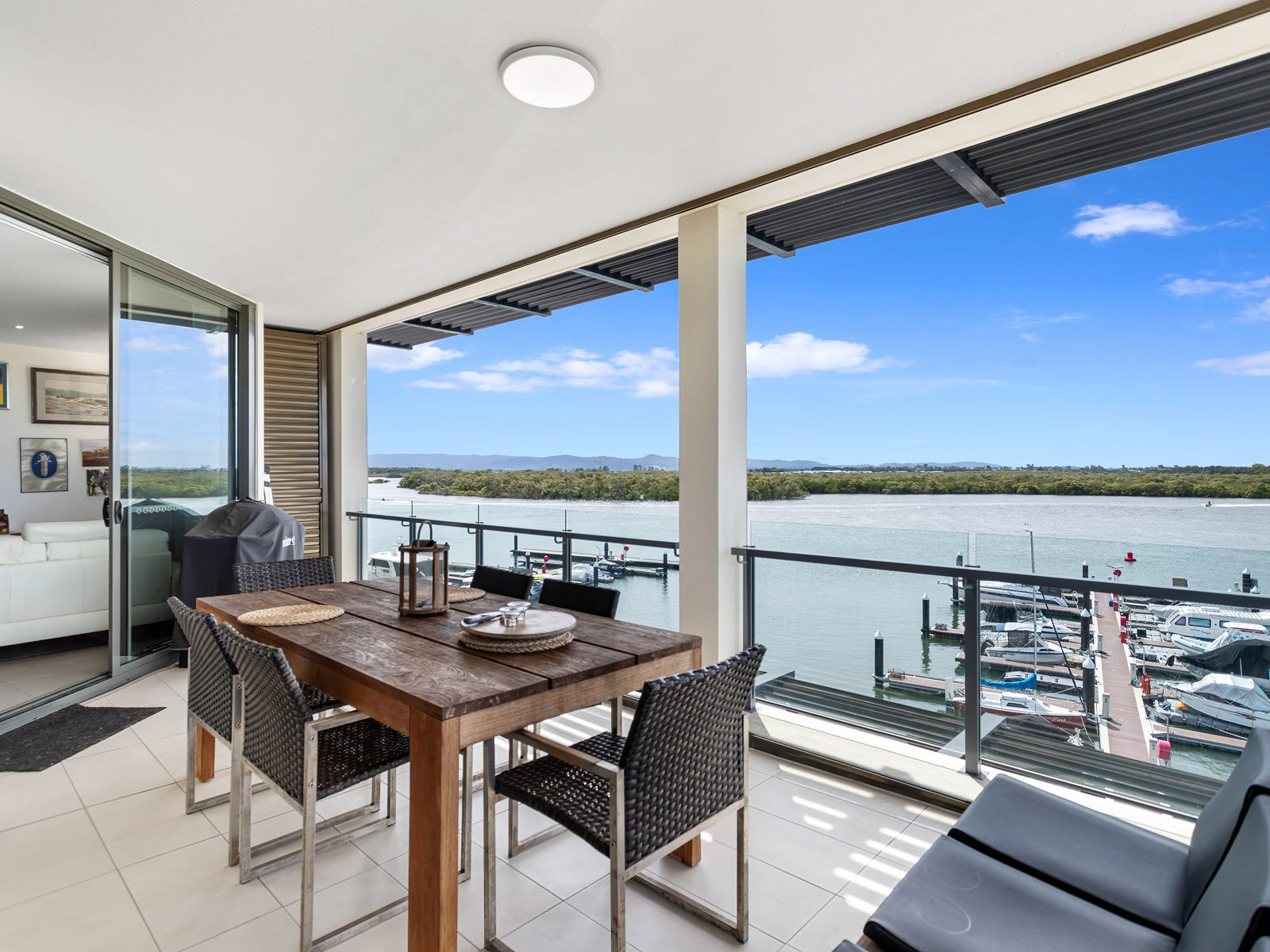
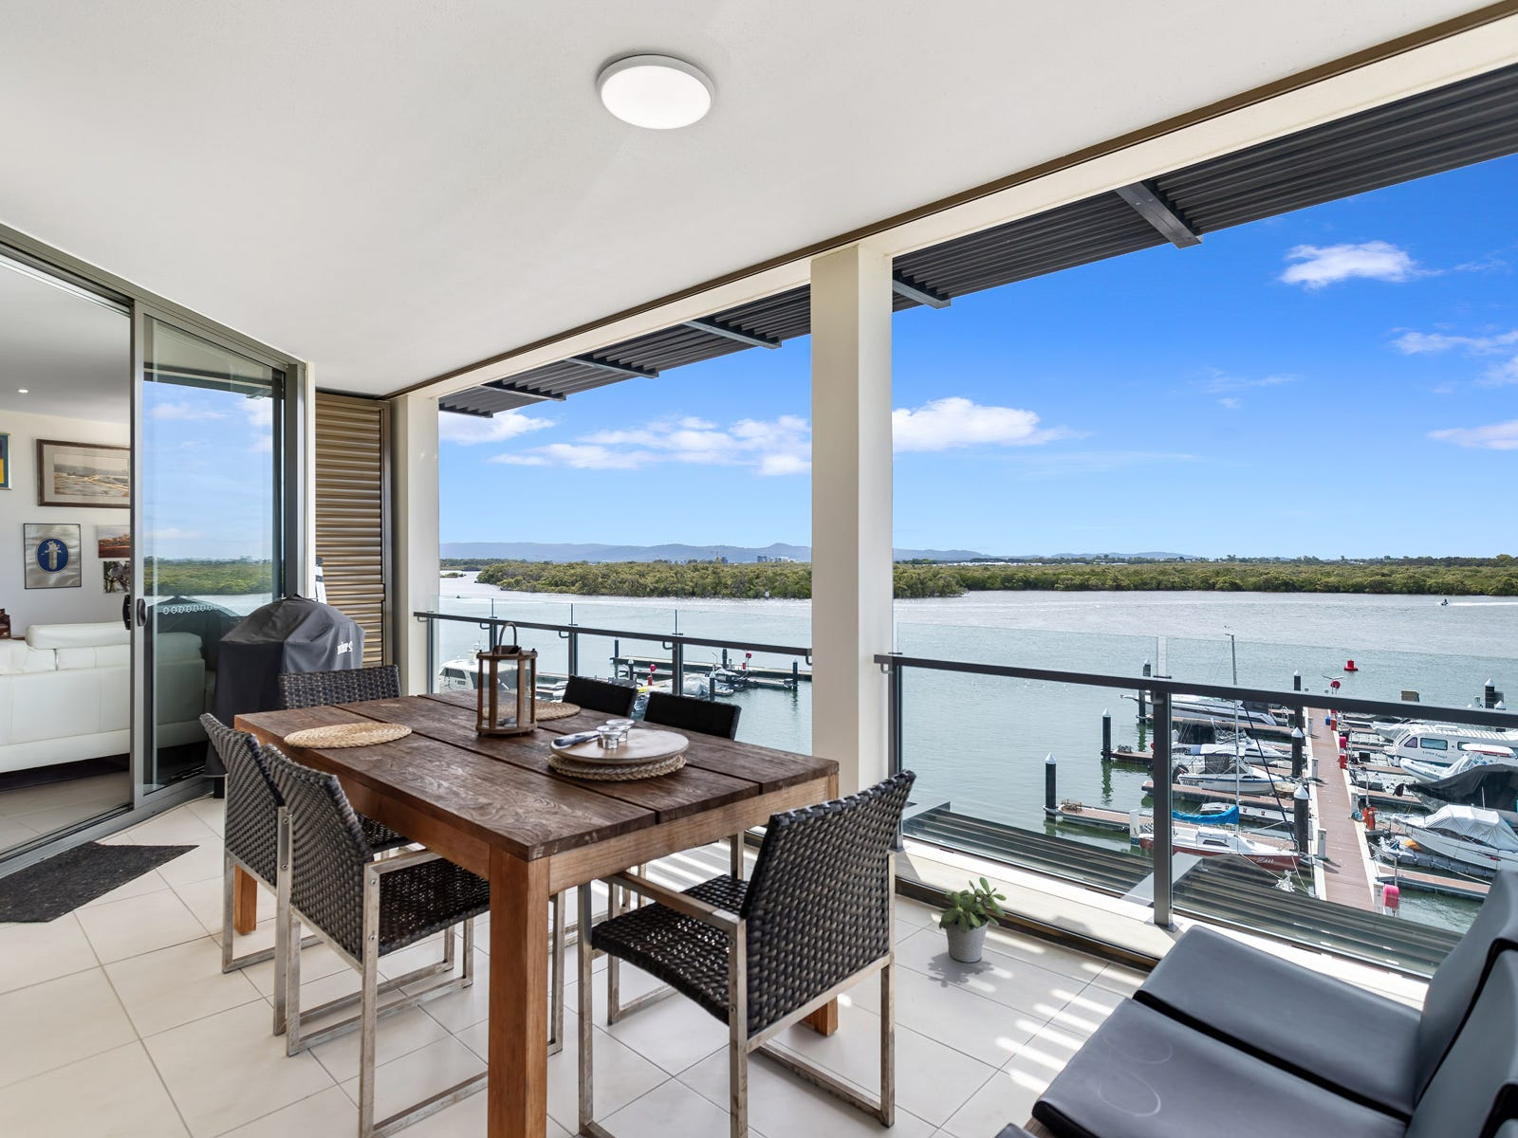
+ potted plant (973, 922)
